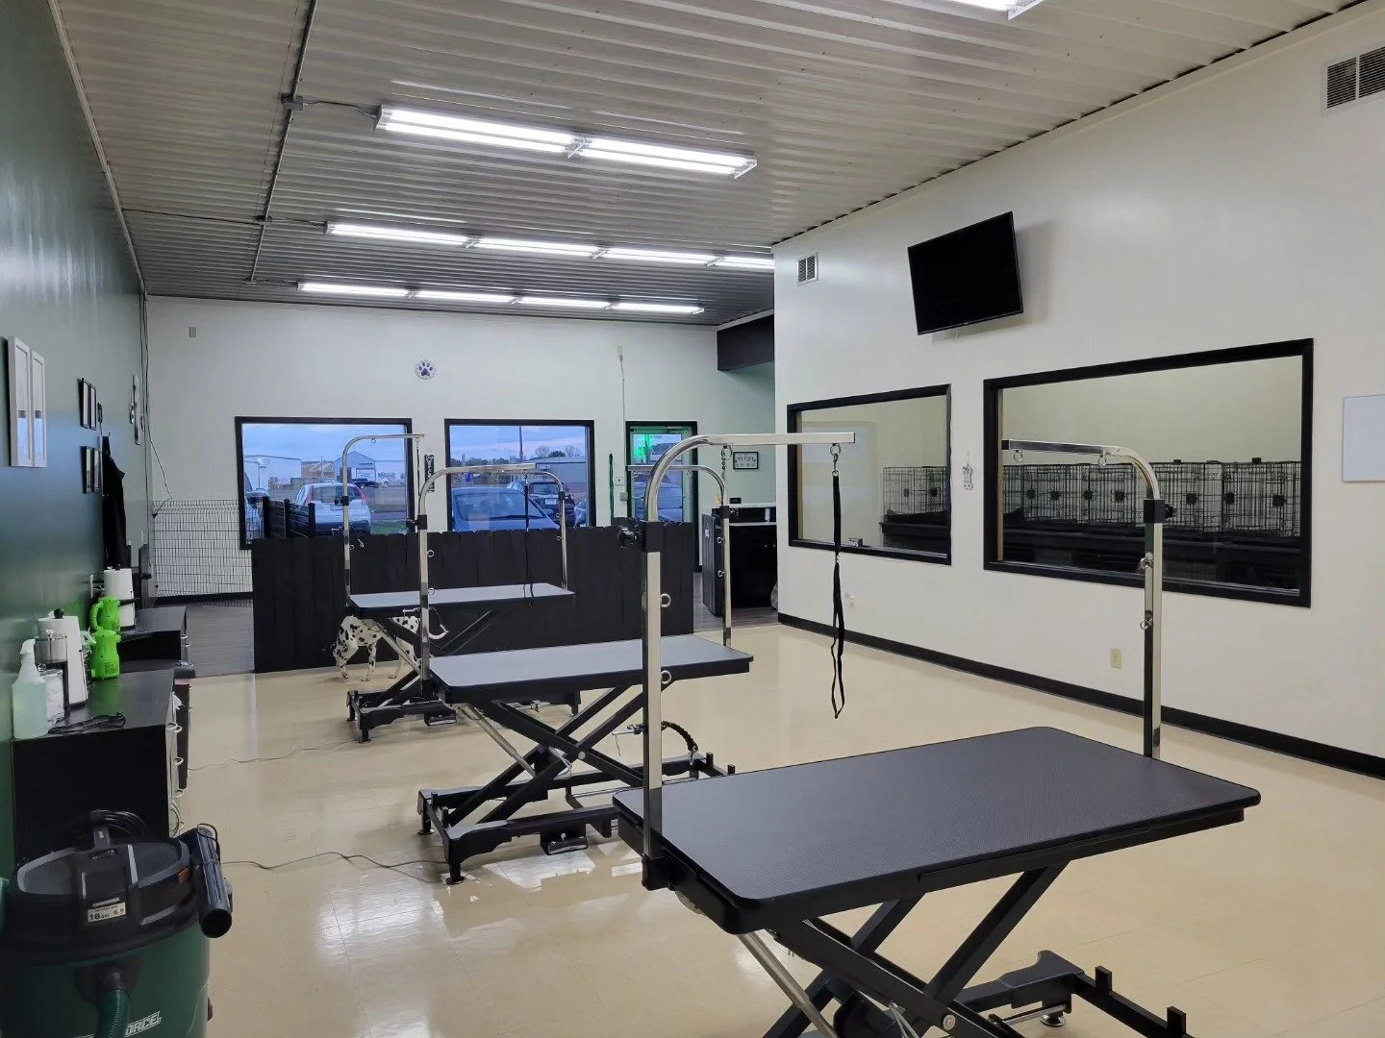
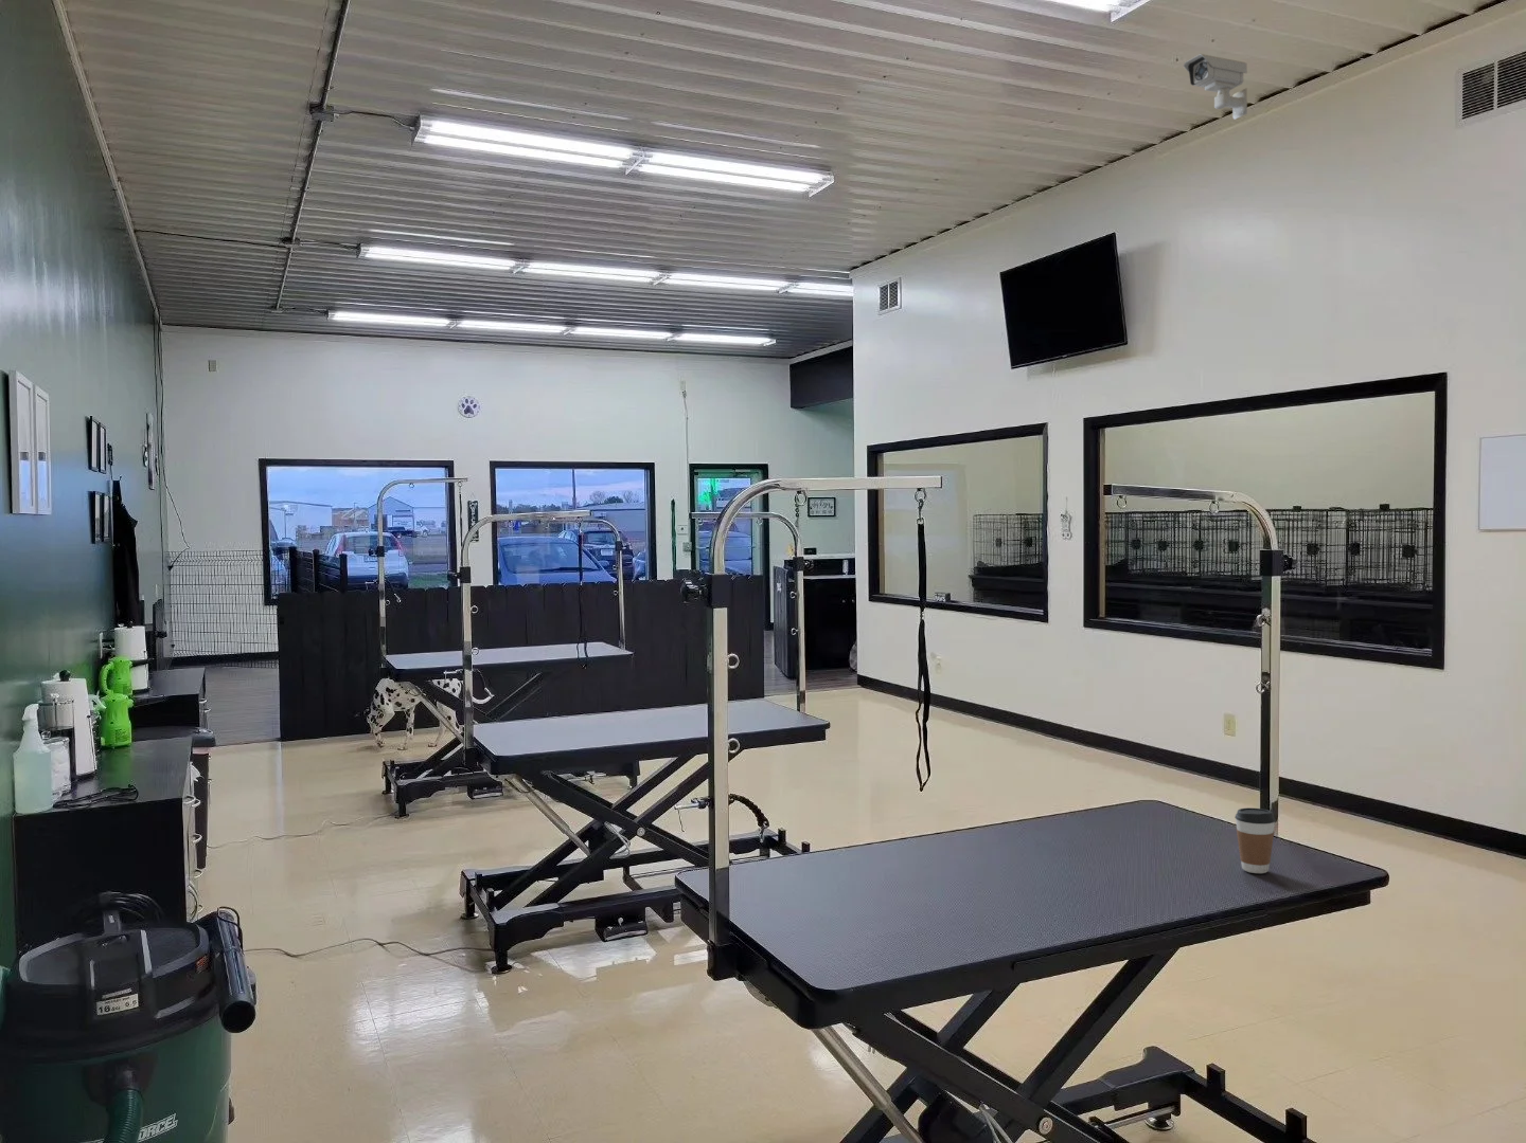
+ security camera (1215, 86)
+ coffee cup (1254, 839)
